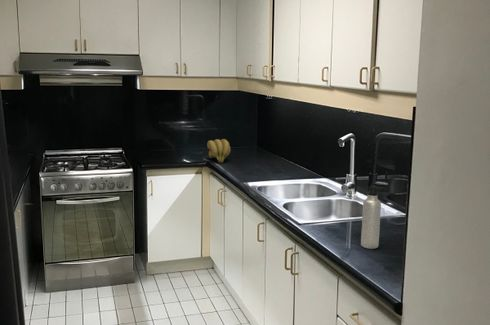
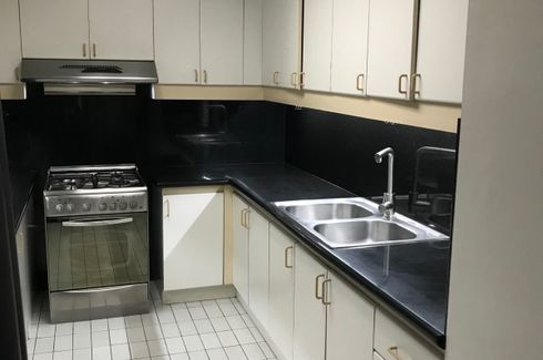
- water bottle (371, 216)
- banana bunch (218, 149)
